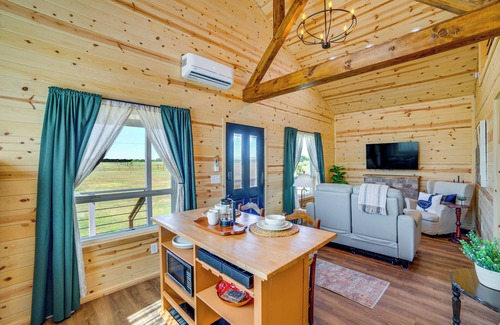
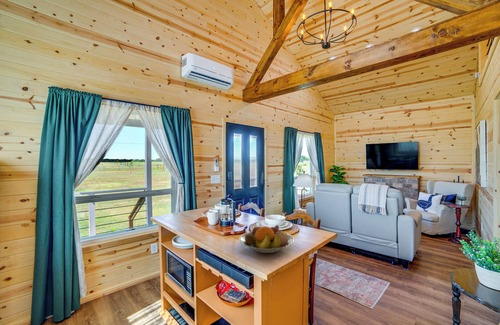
+ fruit bowl (266, 236)
